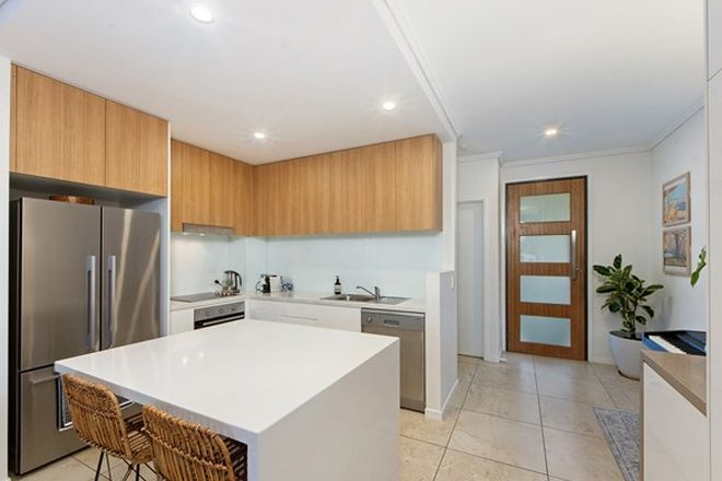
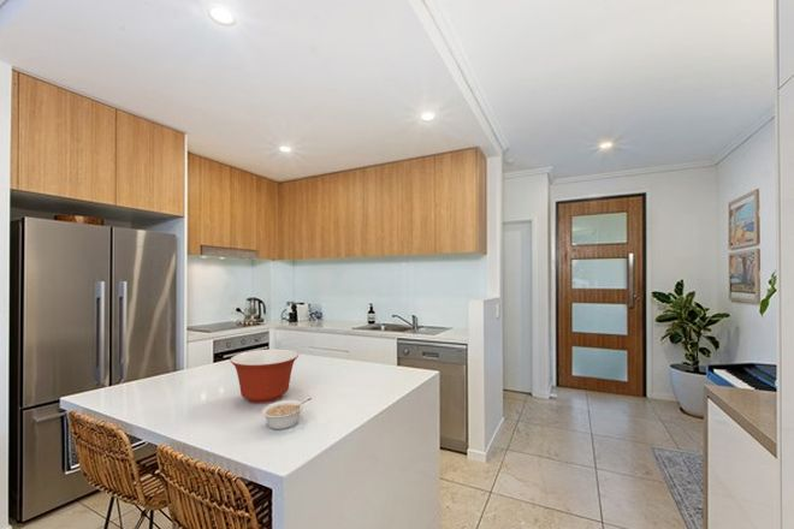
+ mixing bowl (265, 376)
+ legume (284, 412)
